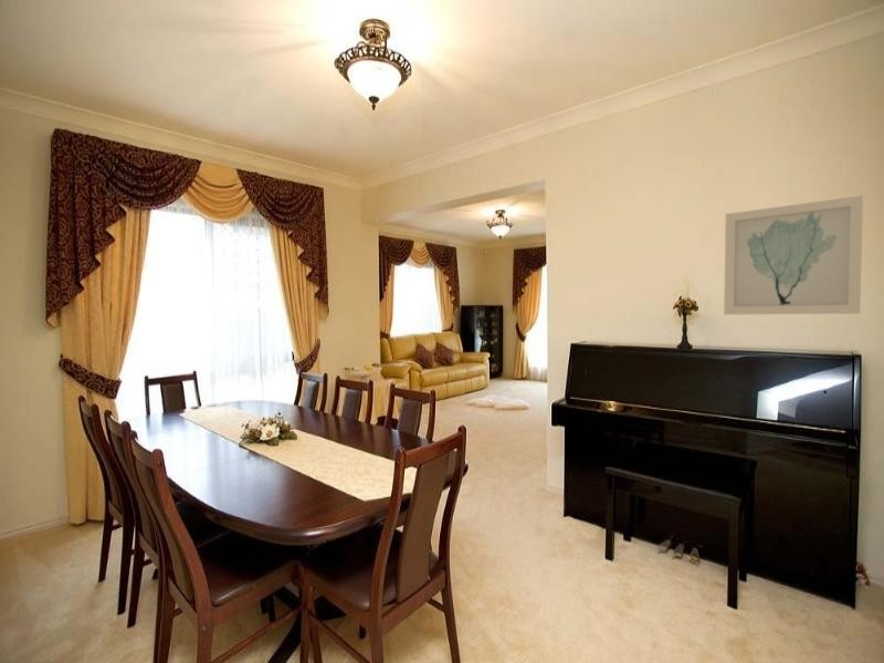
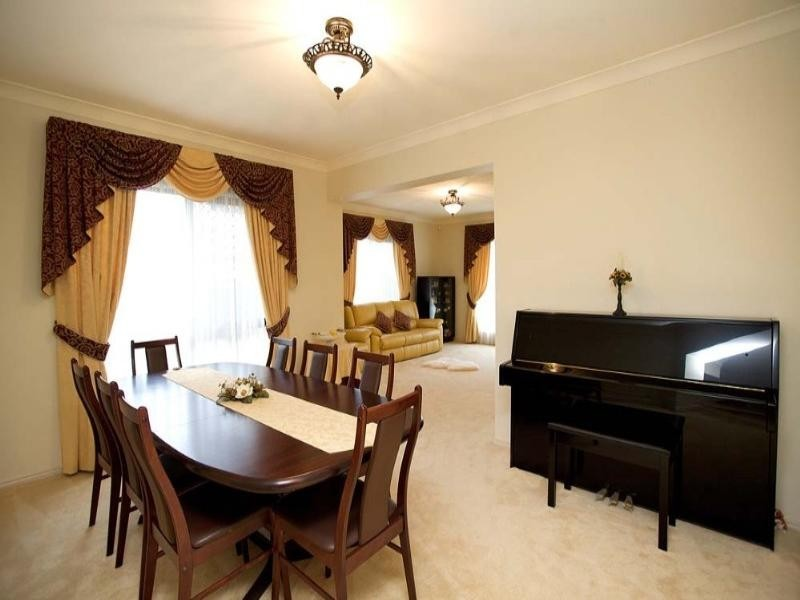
- wall art (787, 260)
